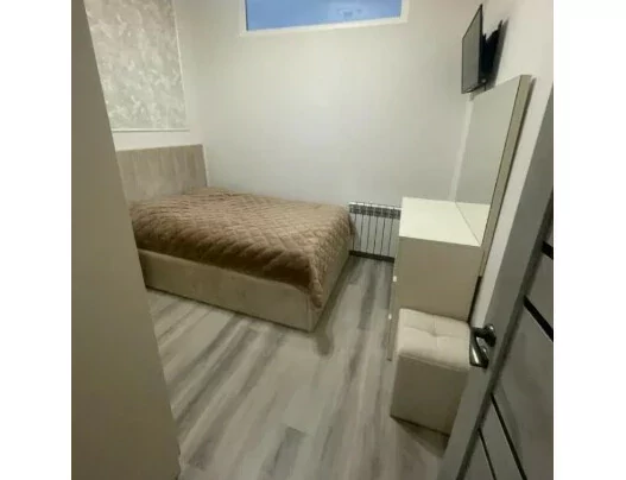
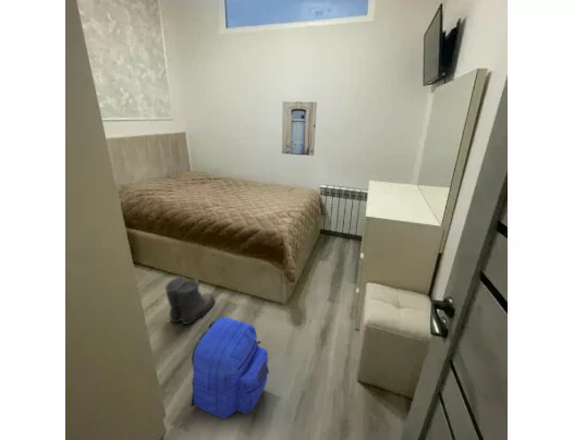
+ wall art (298, 129)
+ backpack (232, 360)
+ boots (191, 294)
